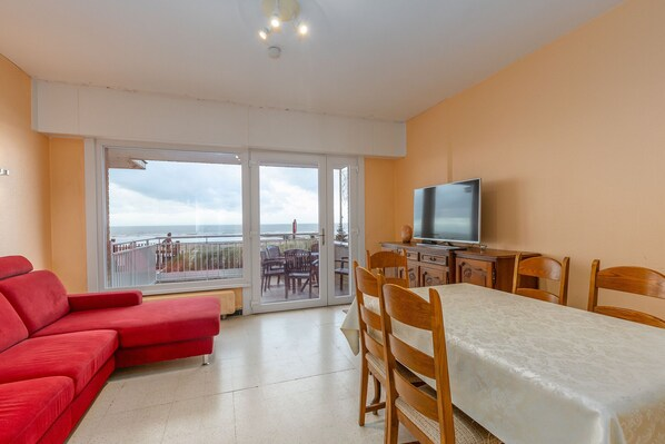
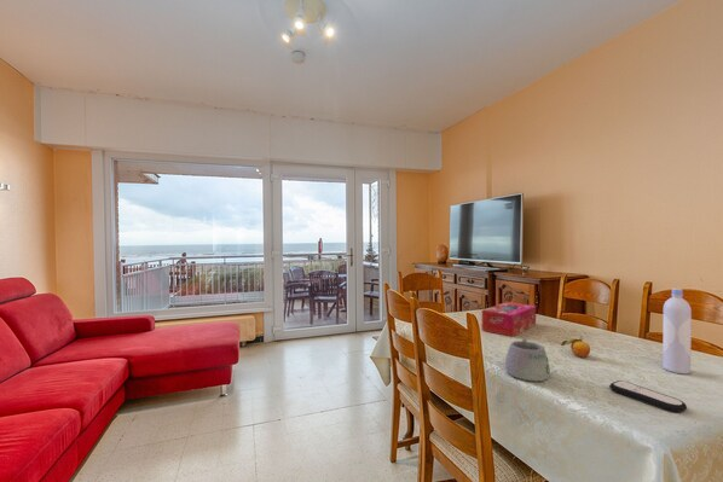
+ fruit (574, 344)
+ remote control (646, 395)
+ tissue box (509, 318)
+ mug (531, 358)
+ bottle (676, 329)
